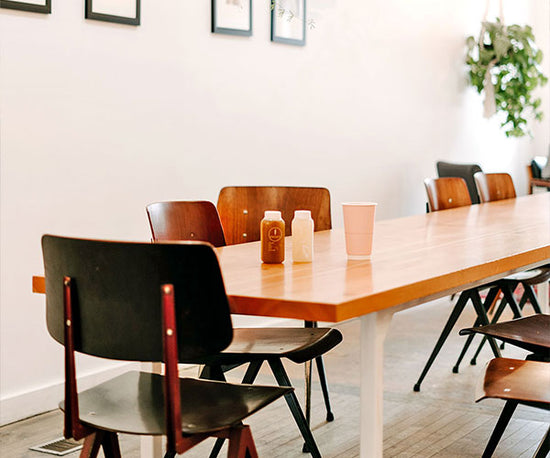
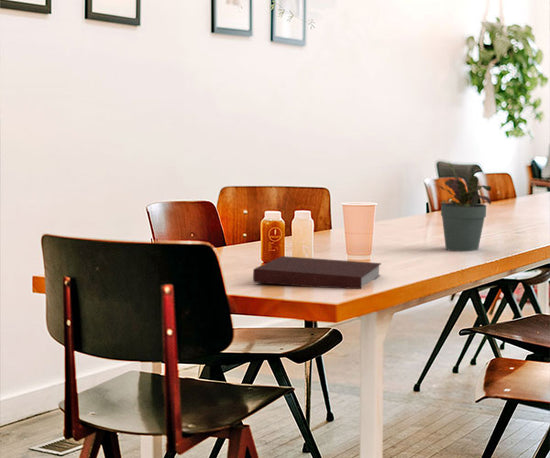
+ notebook (318, 272)
+ potted plant (459, 205)
